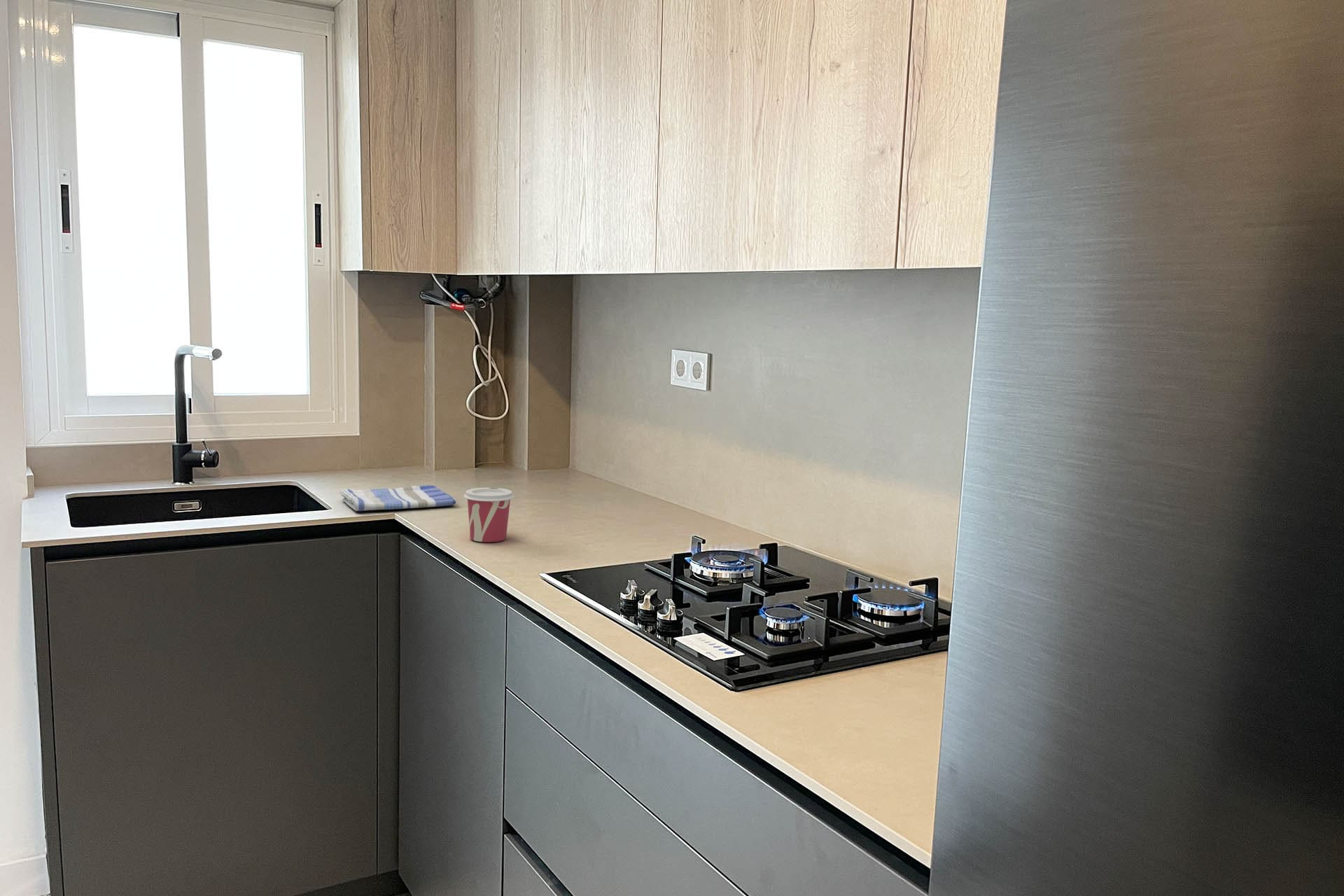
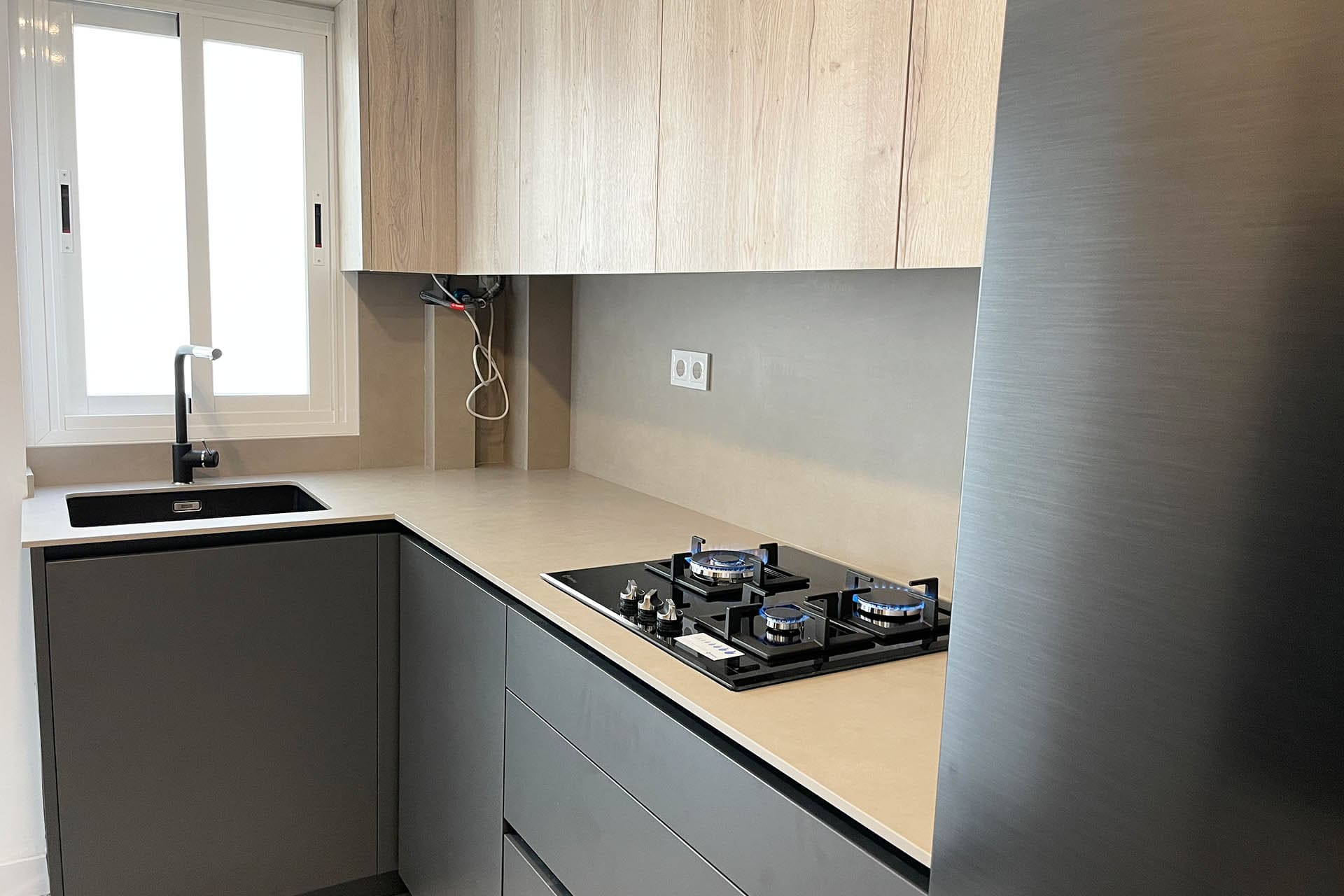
- dish towel (397, 497)
- cup (489, 514)
